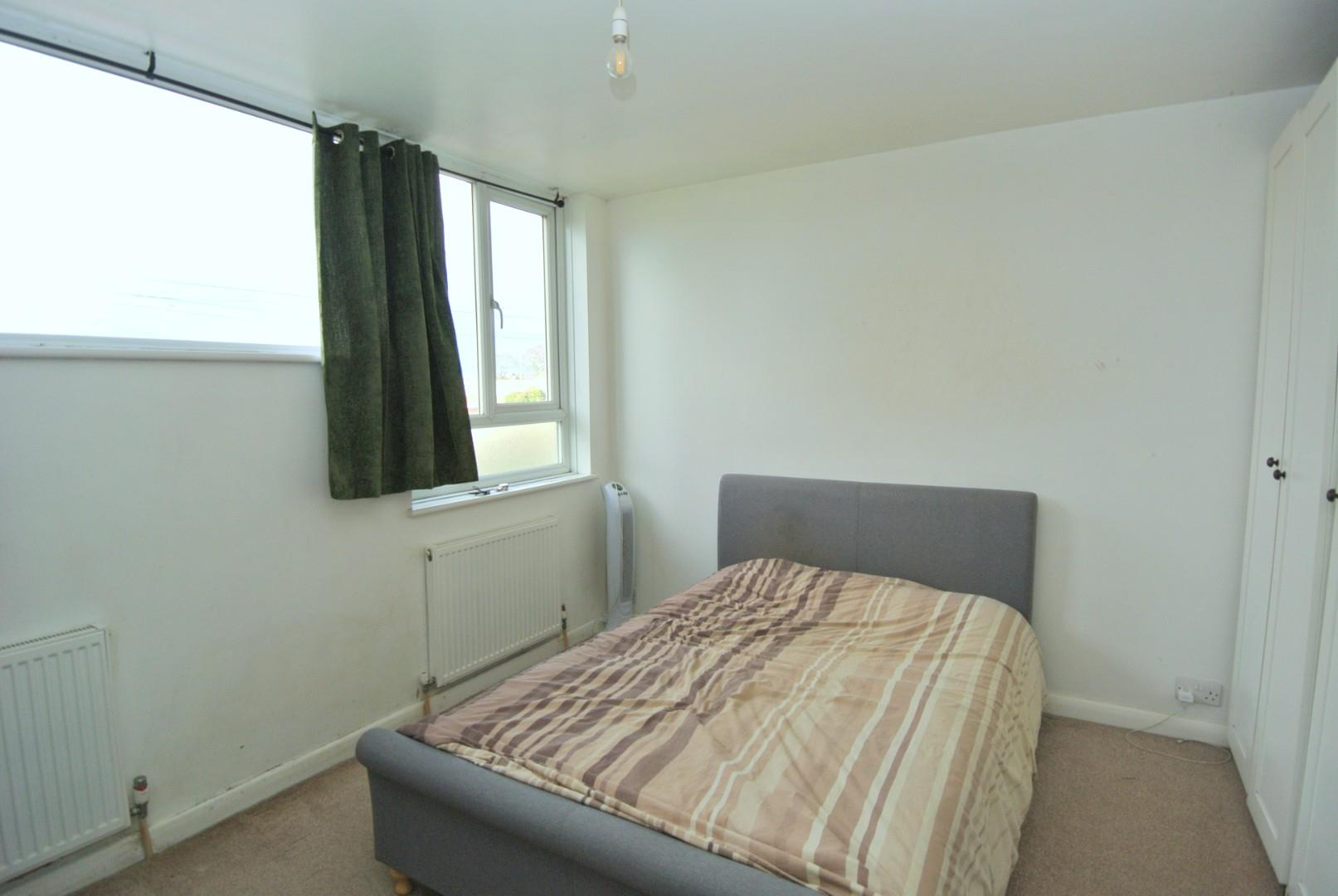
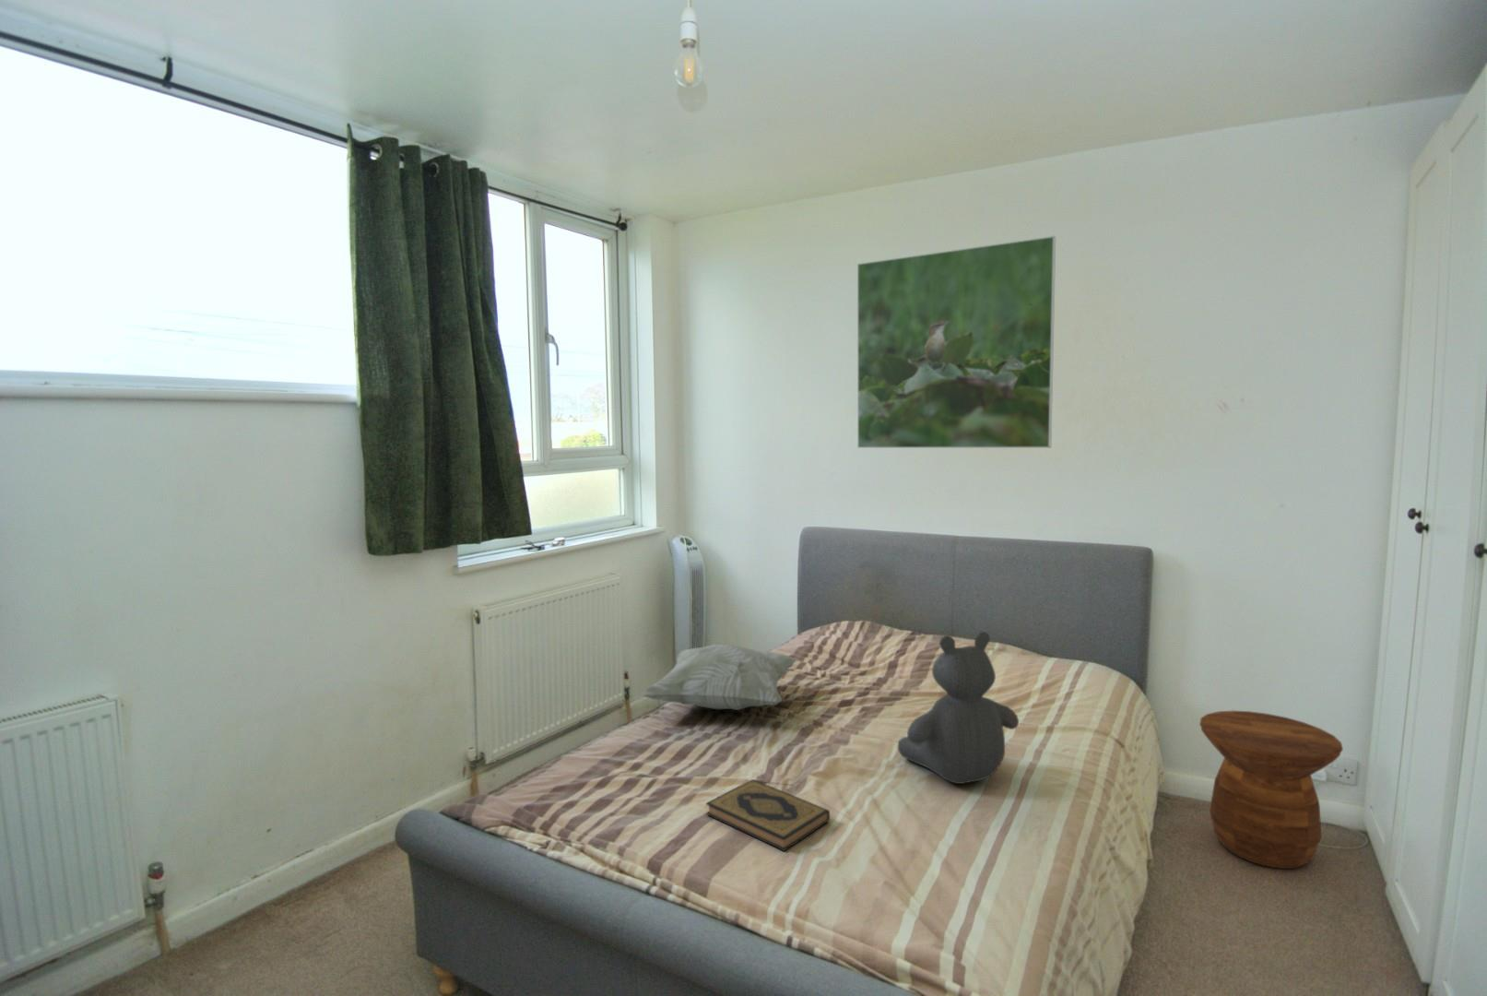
+ side table (1265, 790)
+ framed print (949, 350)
+ hardback book (767, 811)
+ decorative pillow (725, 675)
+ teddy bear (951, 699)
